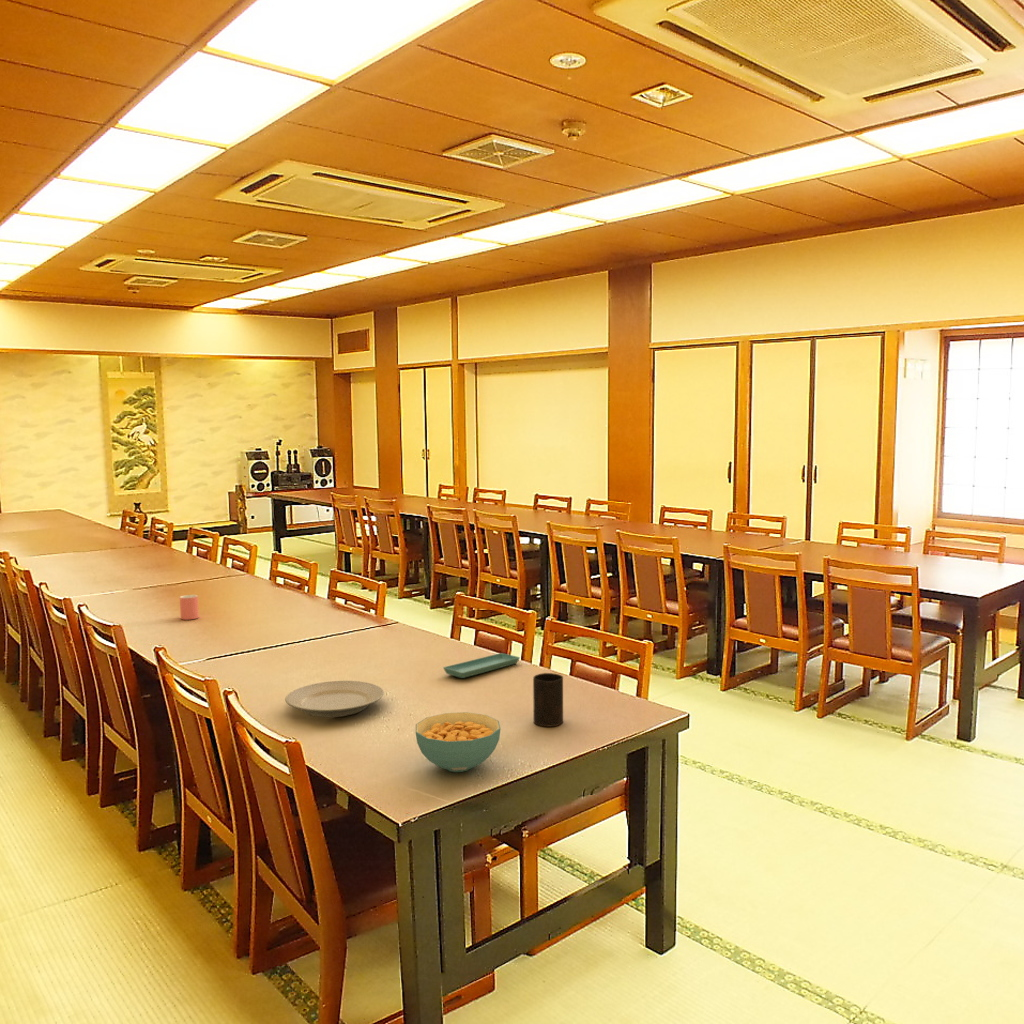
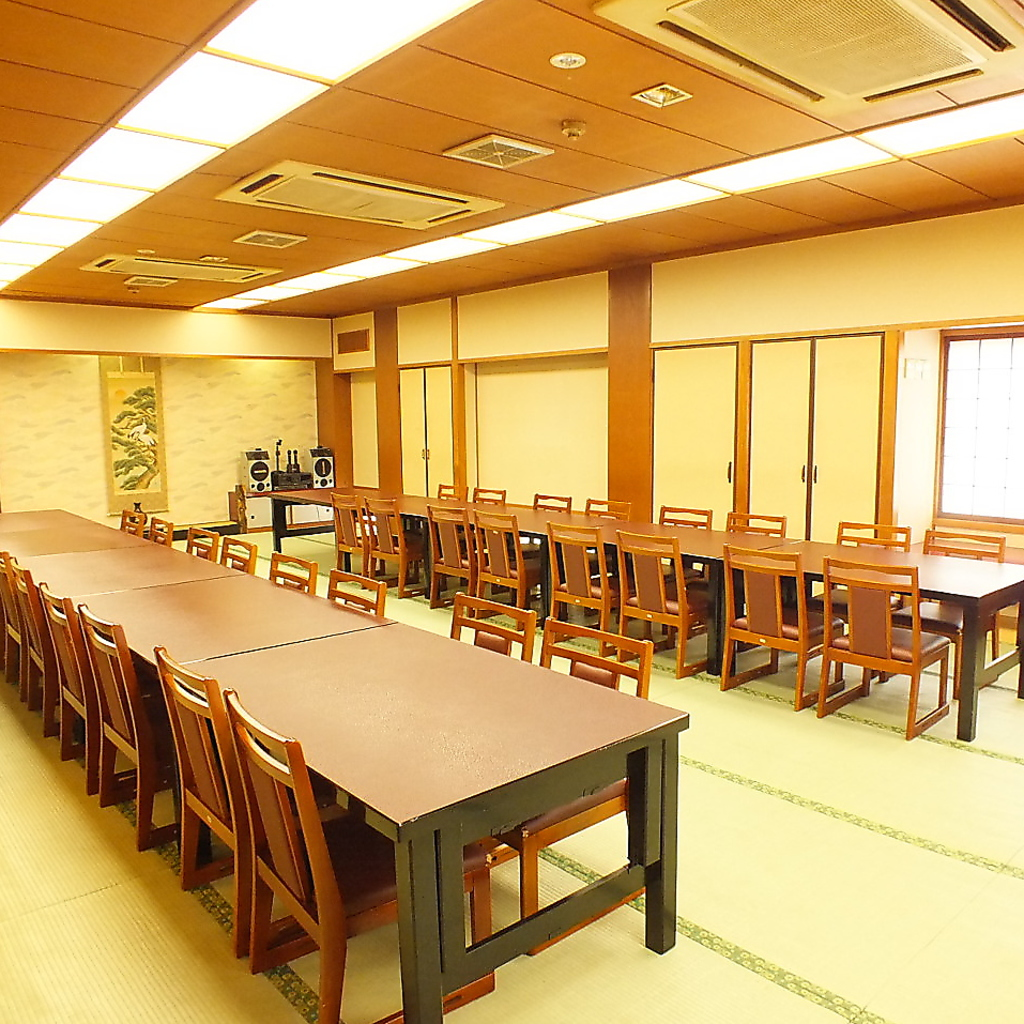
- saucer (482, 665)
- cup (187, 606)
- plate (335, 700)
- cup (548, 699)
- cereal bowl (458, 746)
